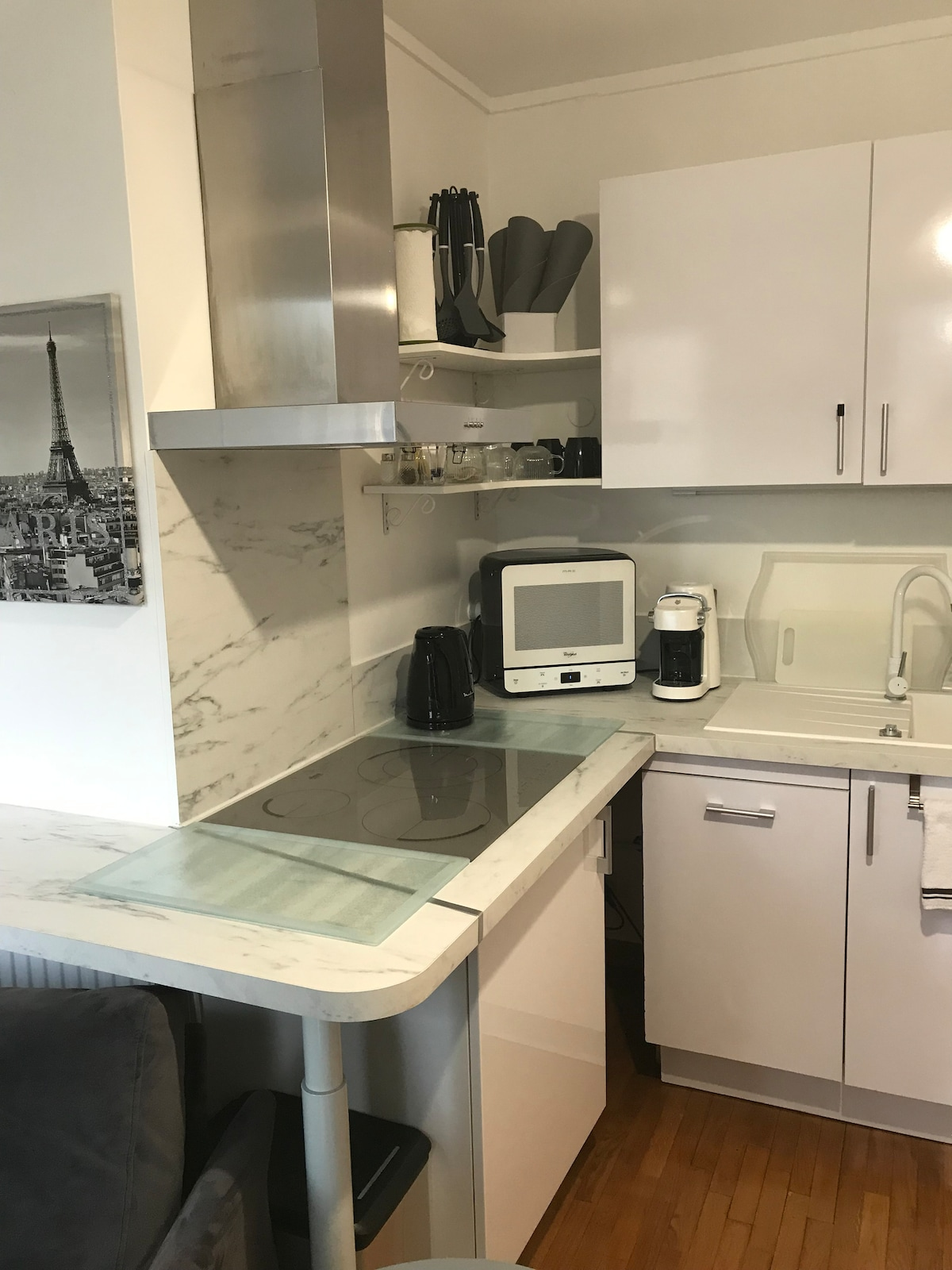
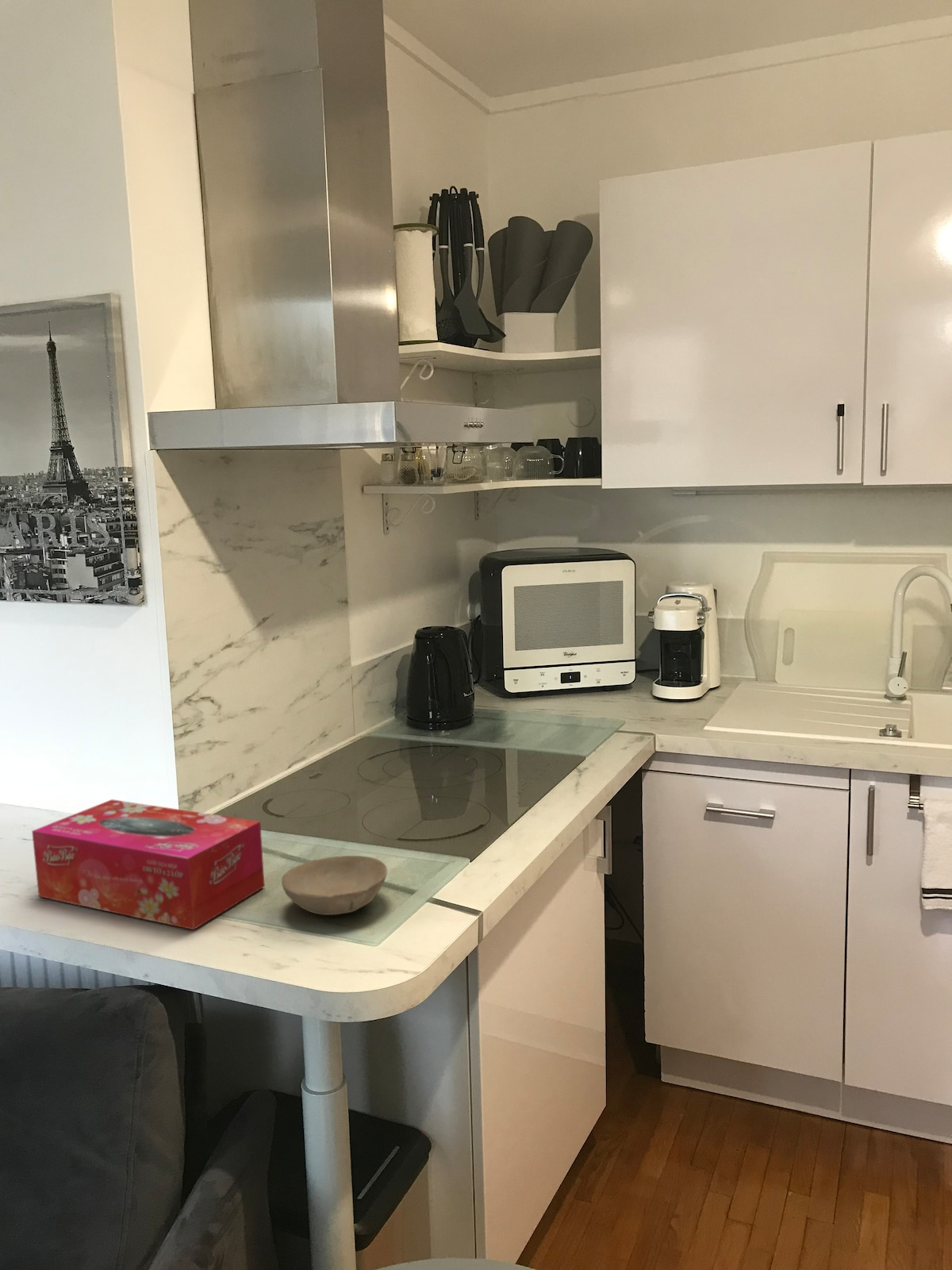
+ tissue box (149, 859)
+ bowl (335, 889)
